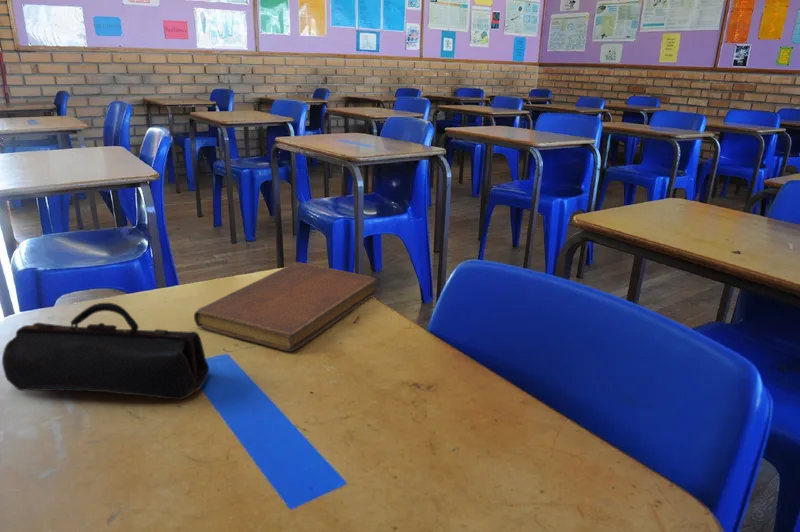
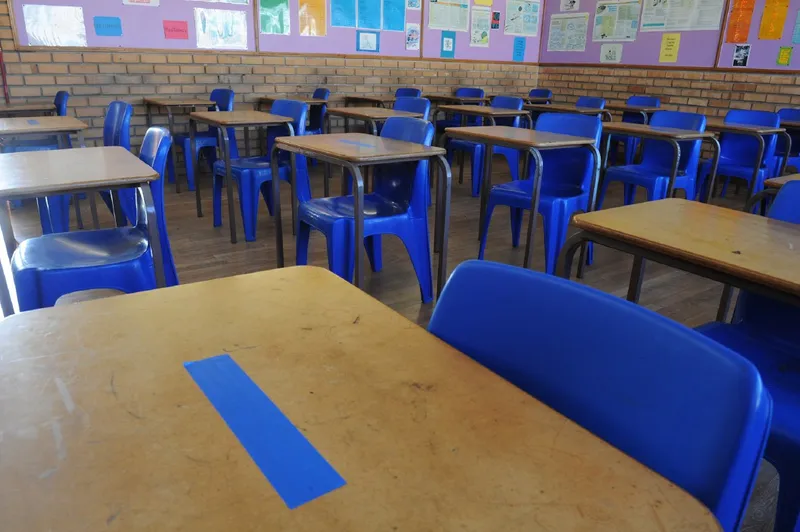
- pencil case (105, 344)
- notebook (293, 299)
